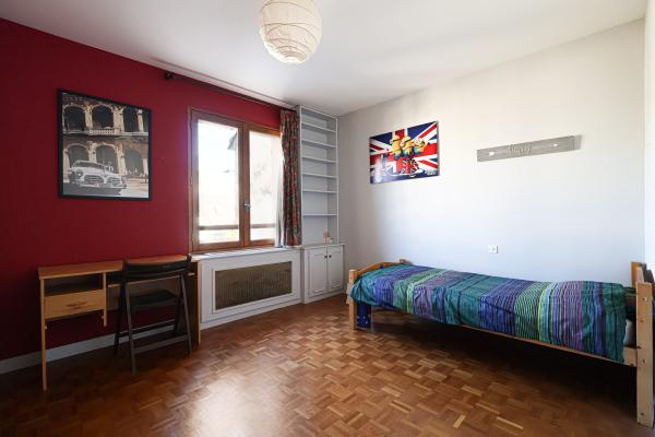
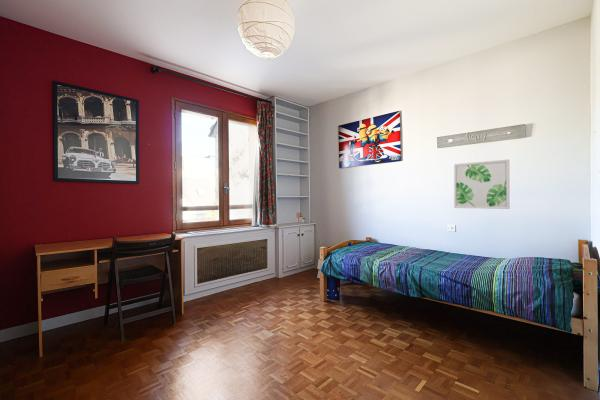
+ wall art (480, 185)
